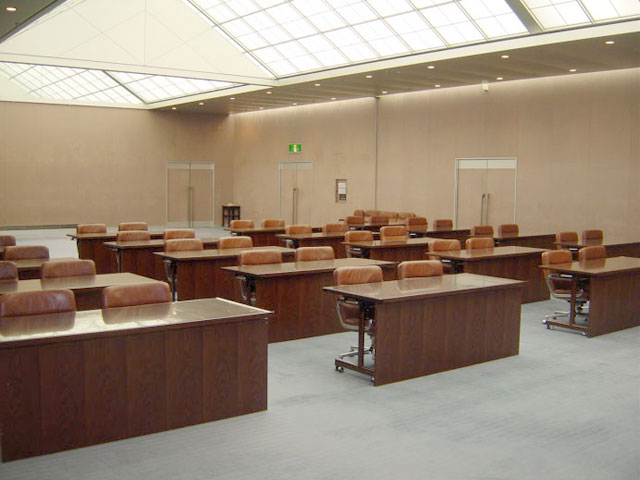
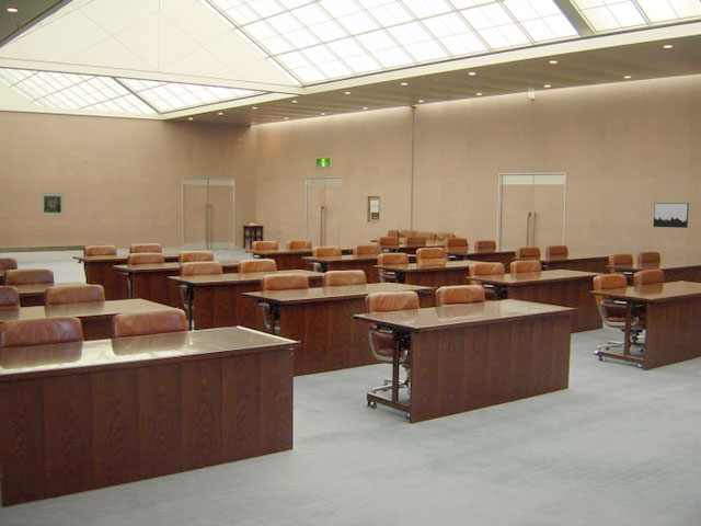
+ wall art (670, 215)
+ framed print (51, 204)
